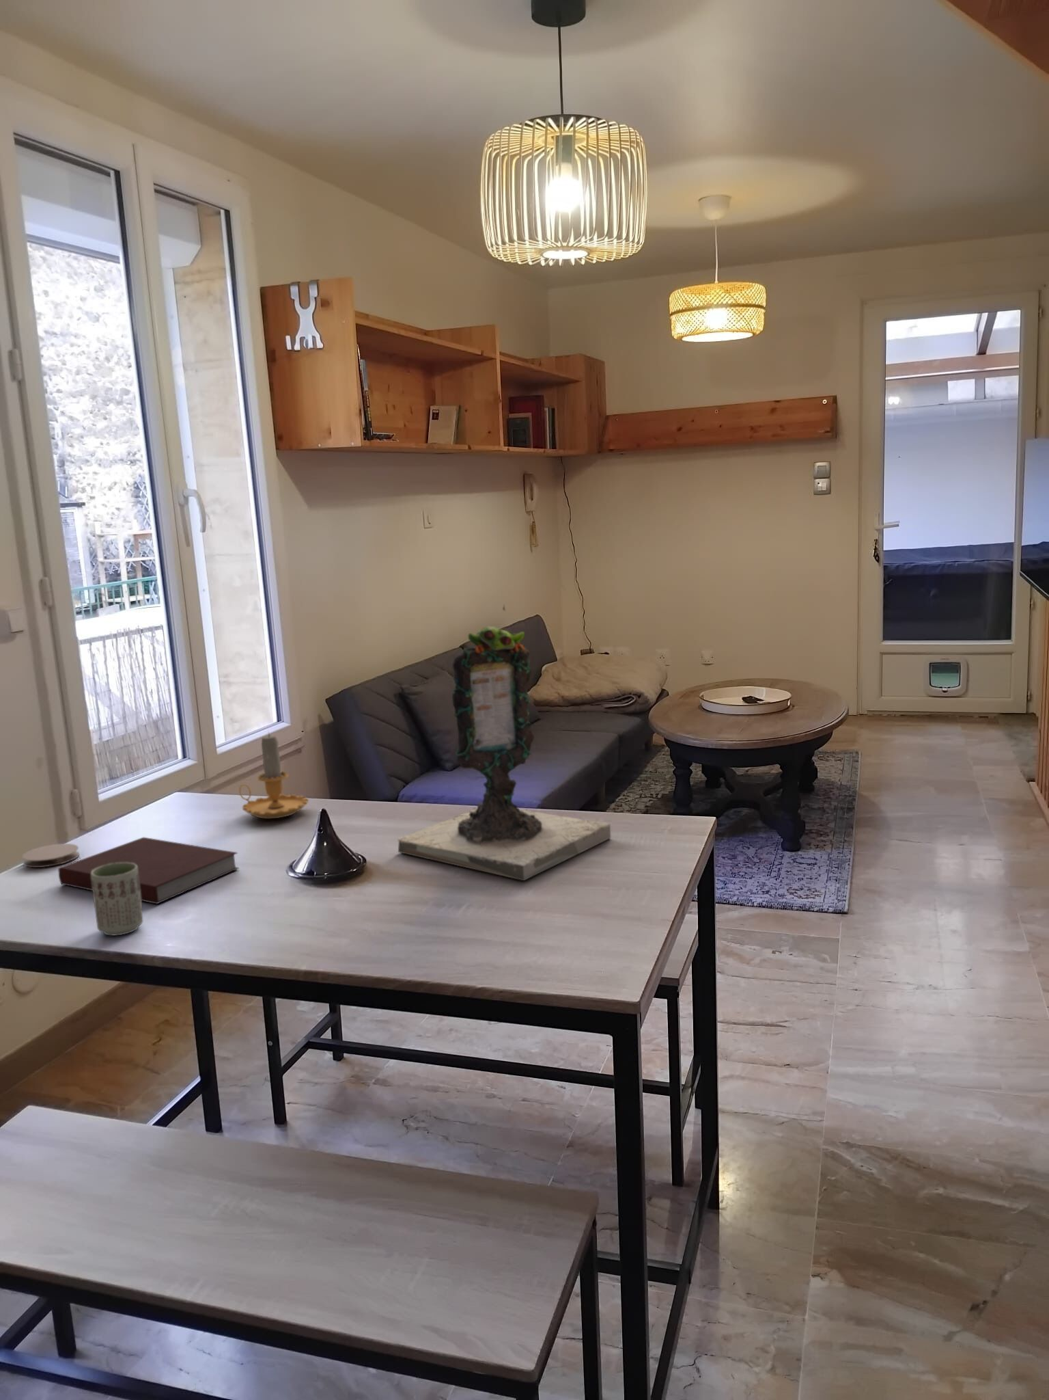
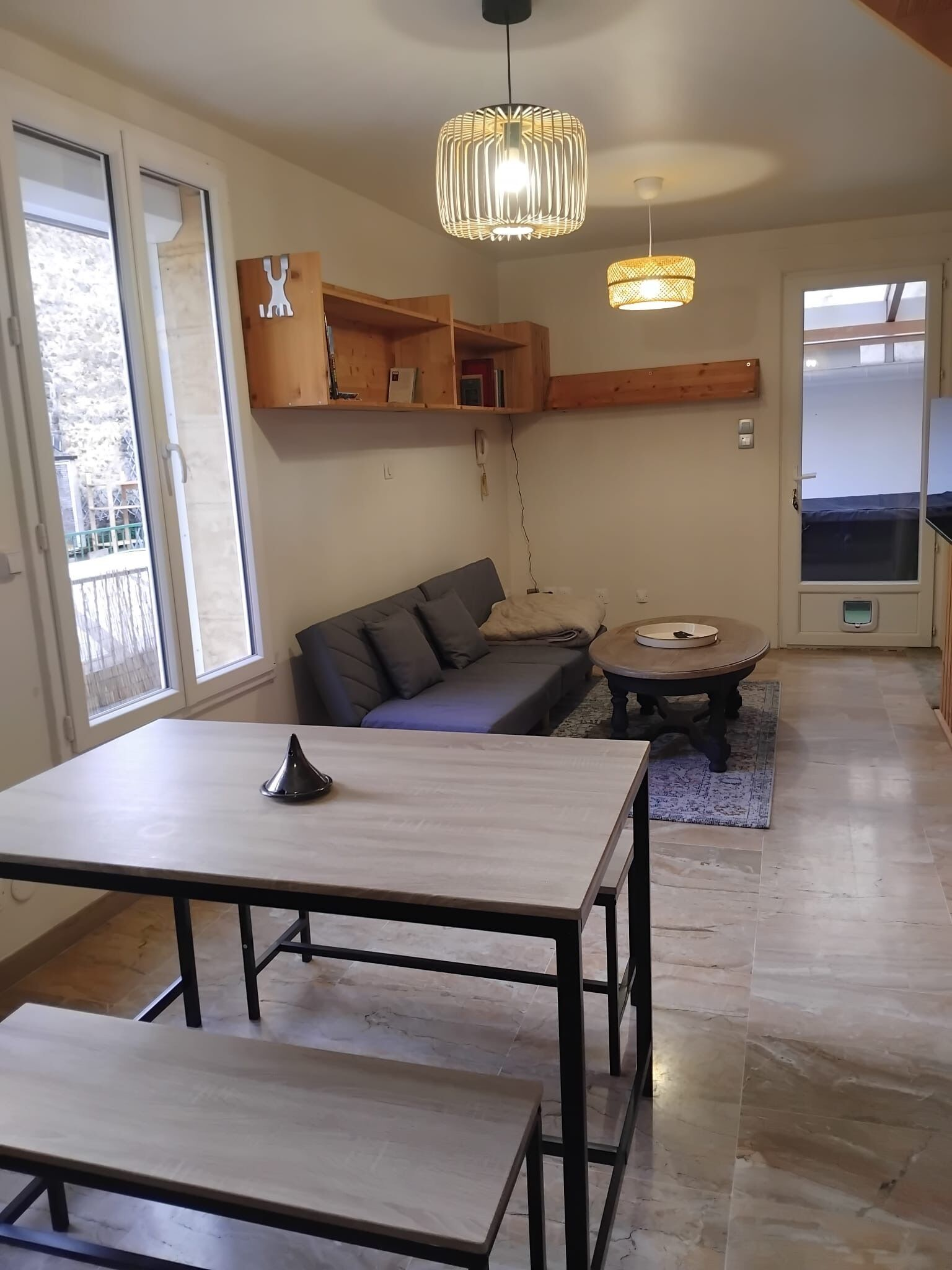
- cup (118, 898)
- candle (267, 773)
- coaster (51, 855)
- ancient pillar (498, 726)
- notebook (149, 869)
